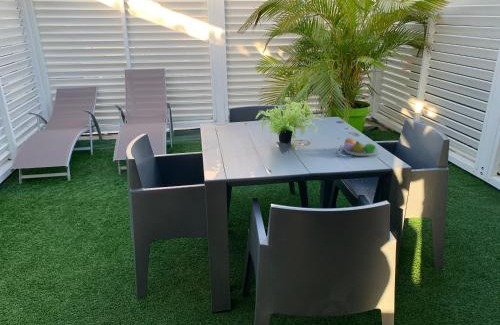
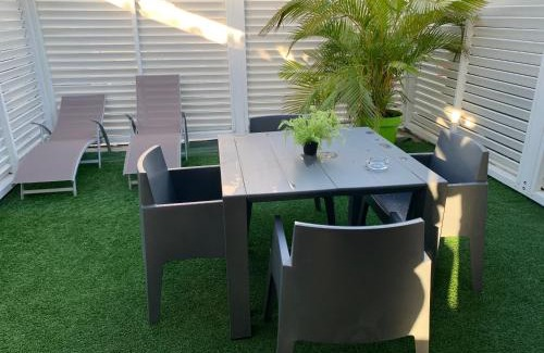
- fruit bowl (361, 145)
